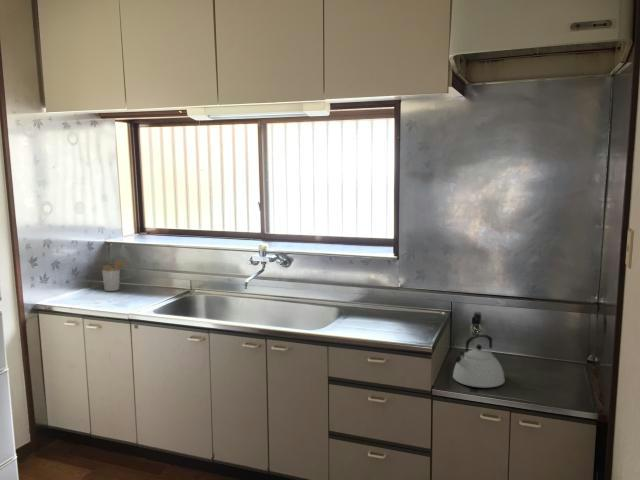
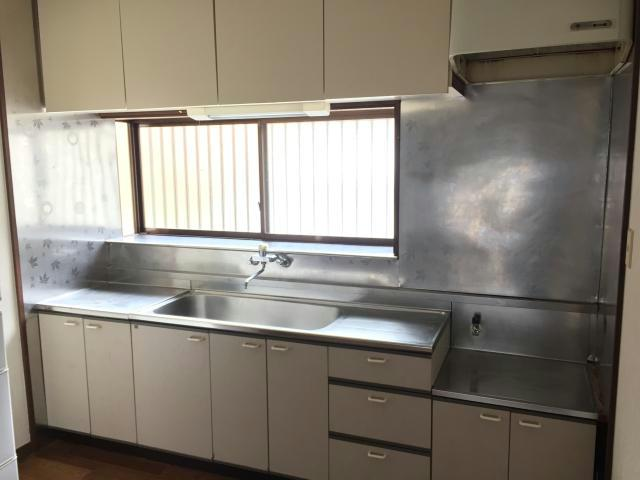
- utensil holder (114, 275)
- kettle (477, 357)
